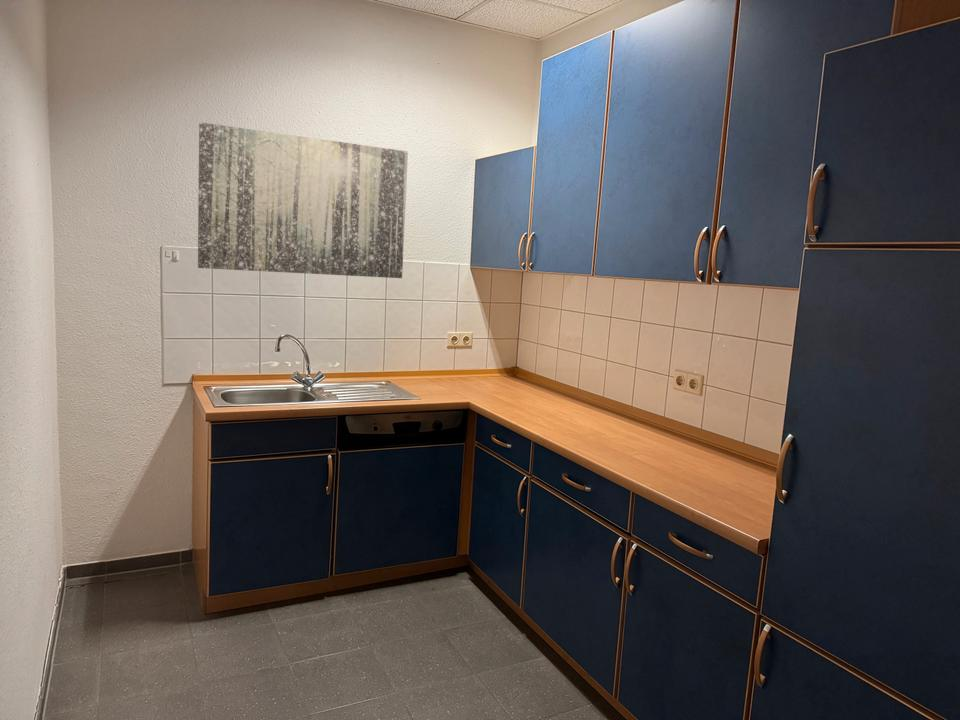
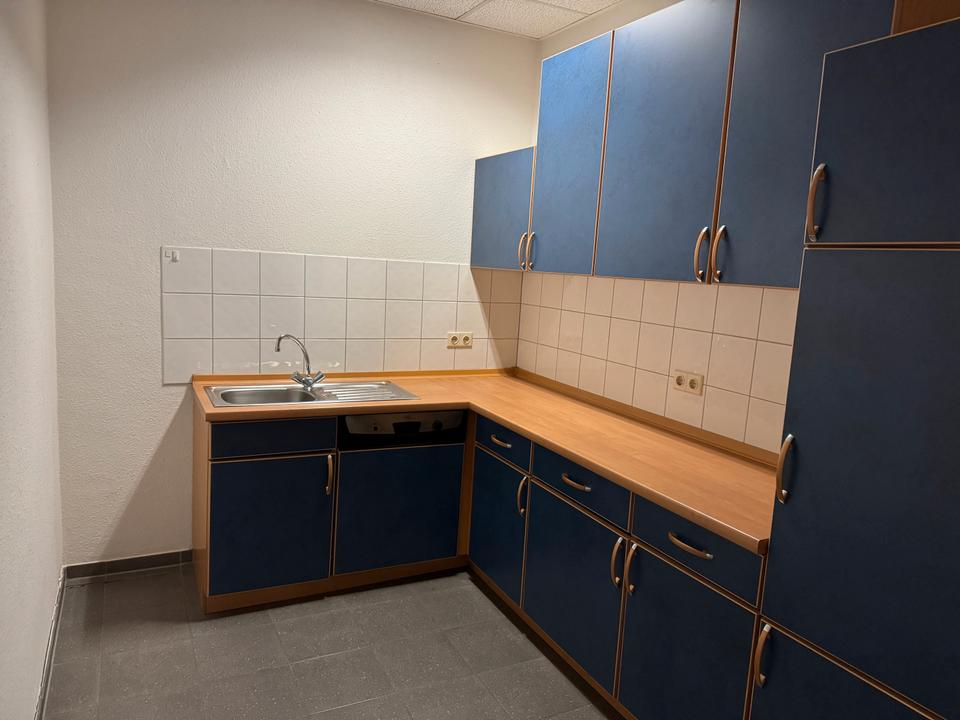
- wall art (308, 206)
